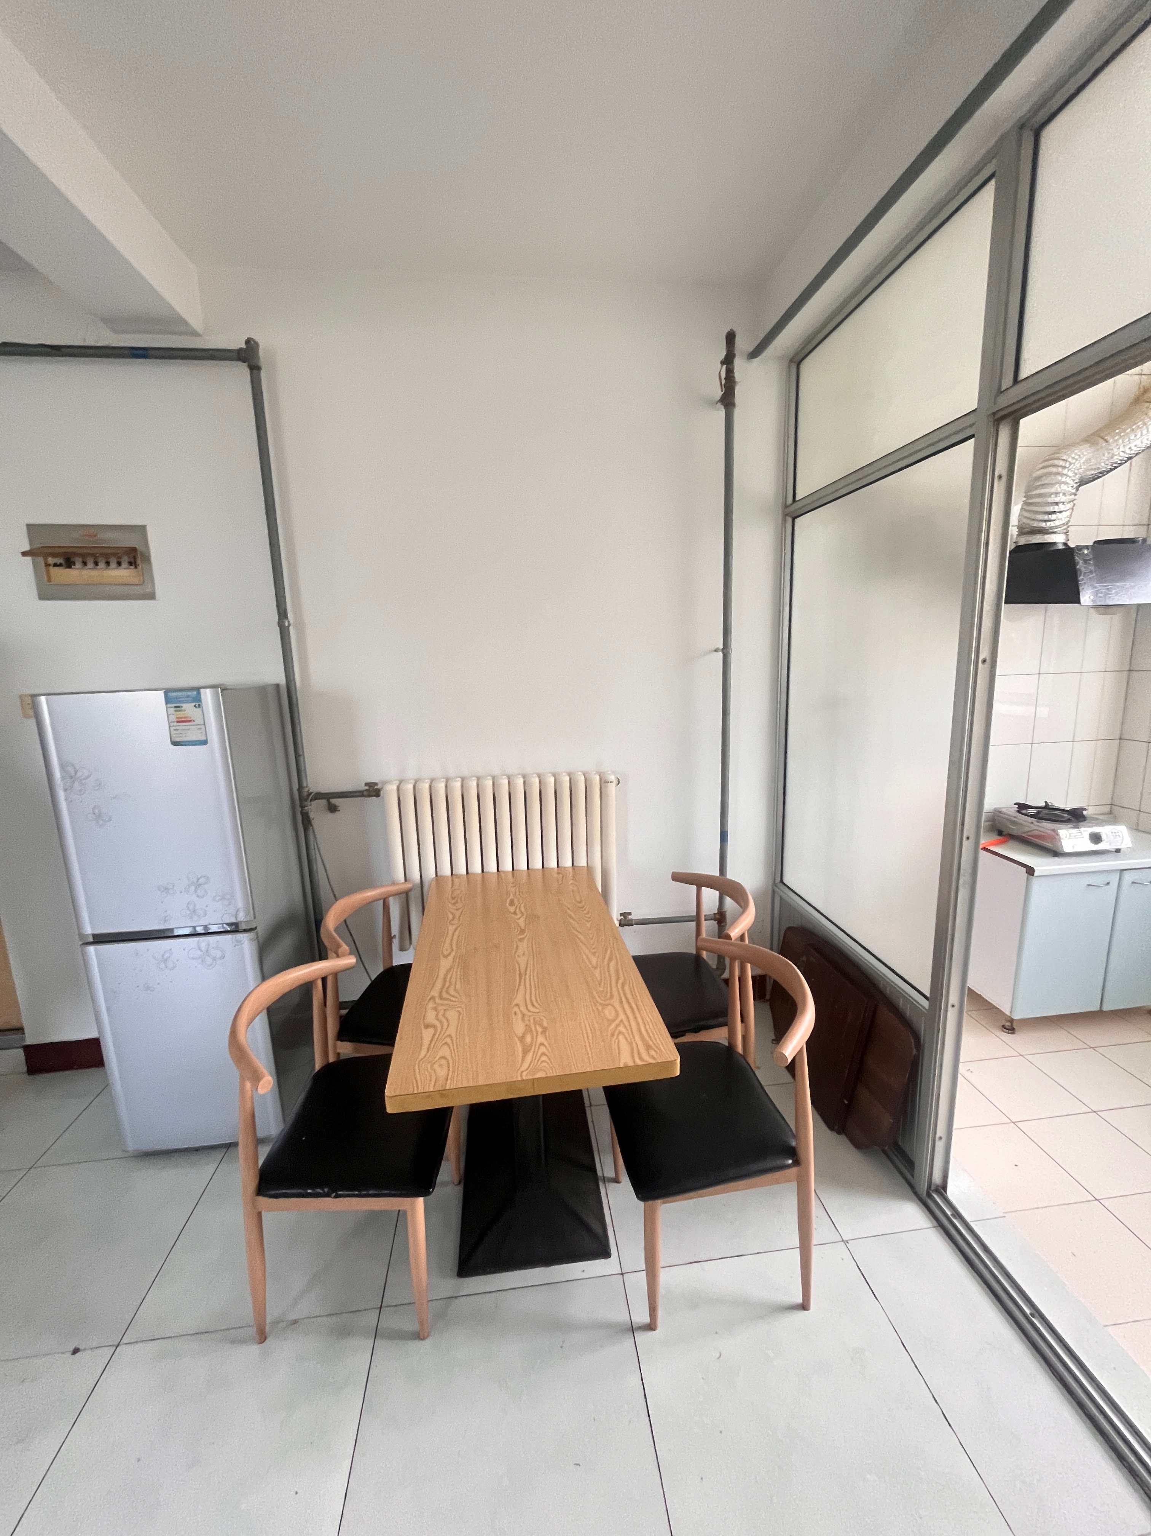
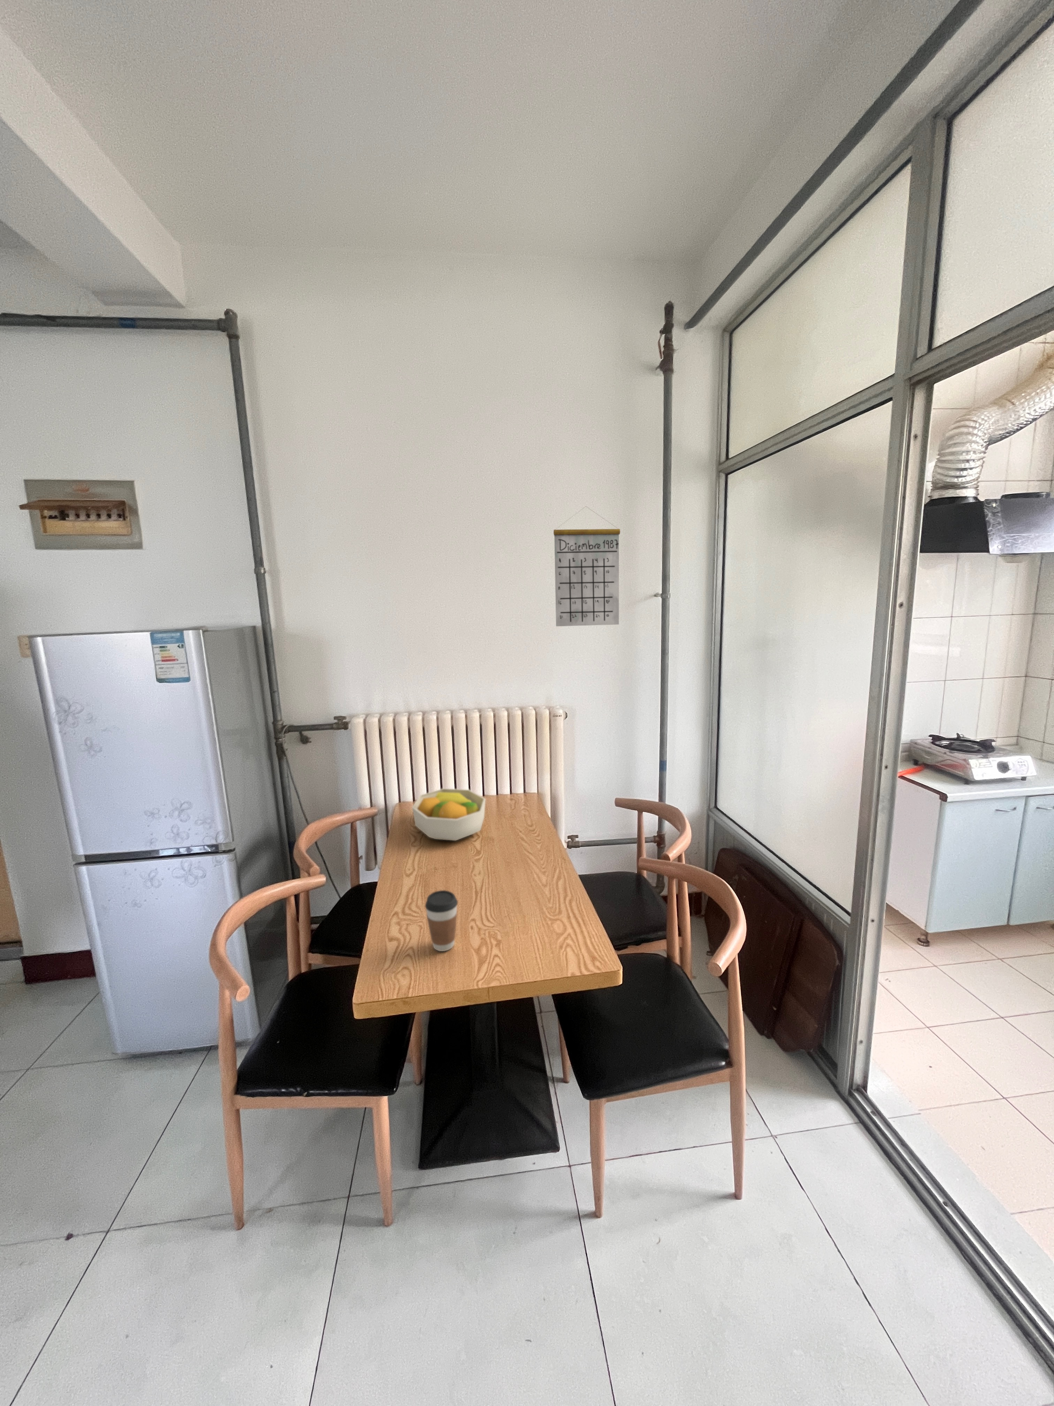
+ coffee cup (443, 921)
+ calendar (587, 567)
+ fruit bowl (450, 809)
